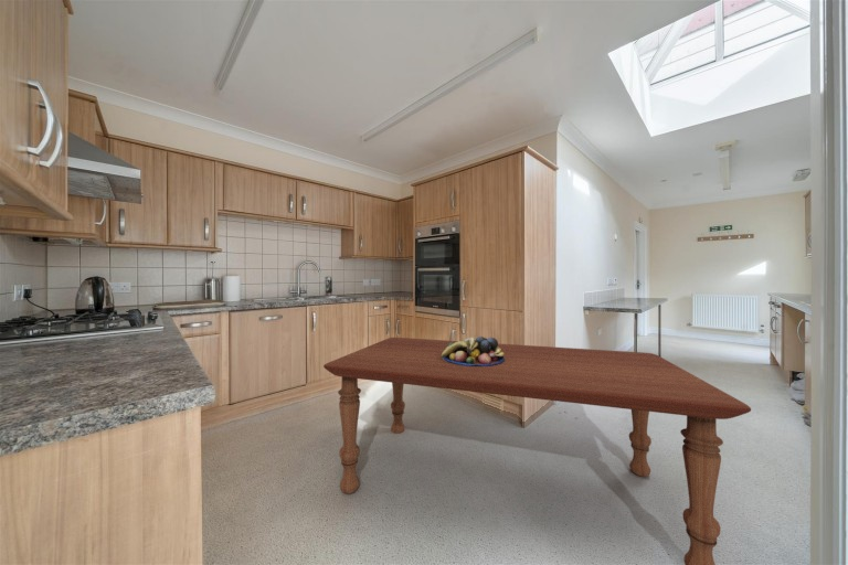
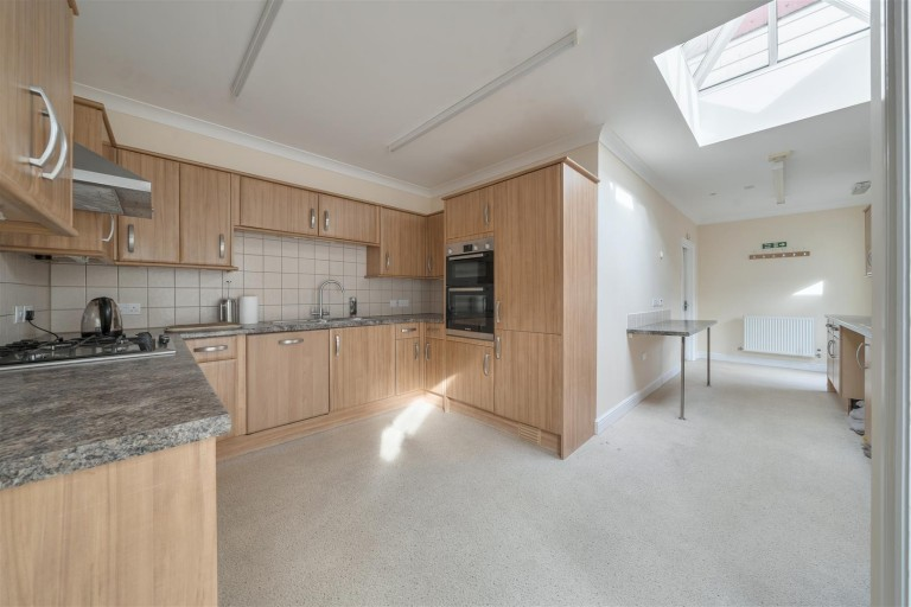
- fruit bowl (473, 347)
- dining table (500, 394)
